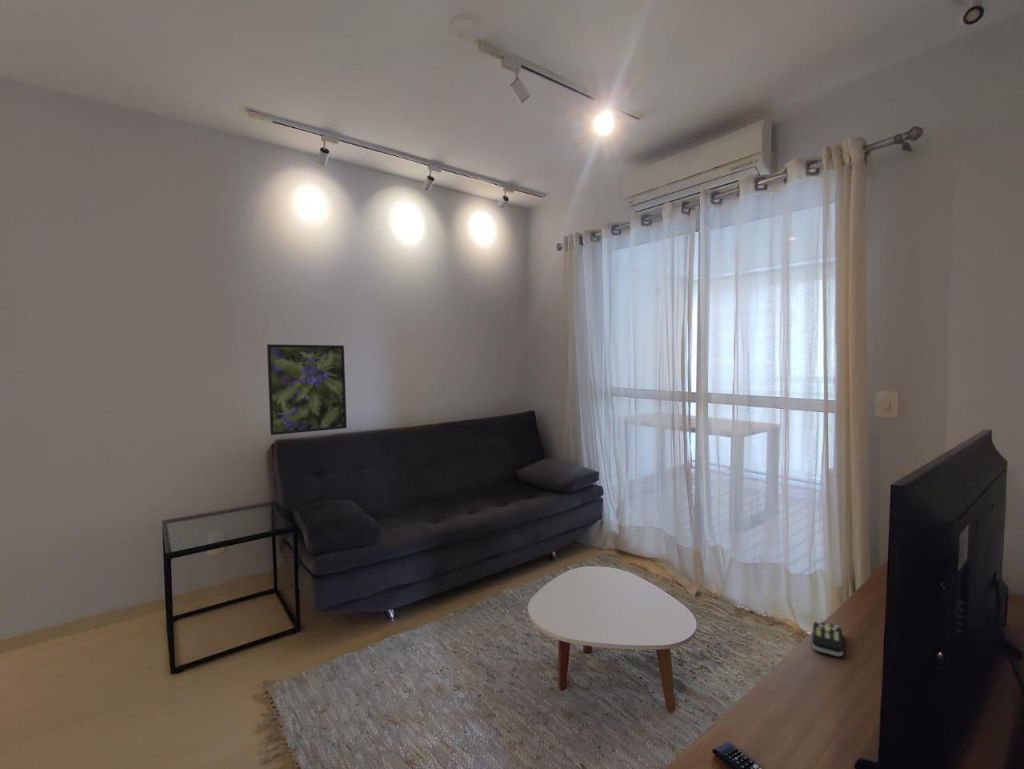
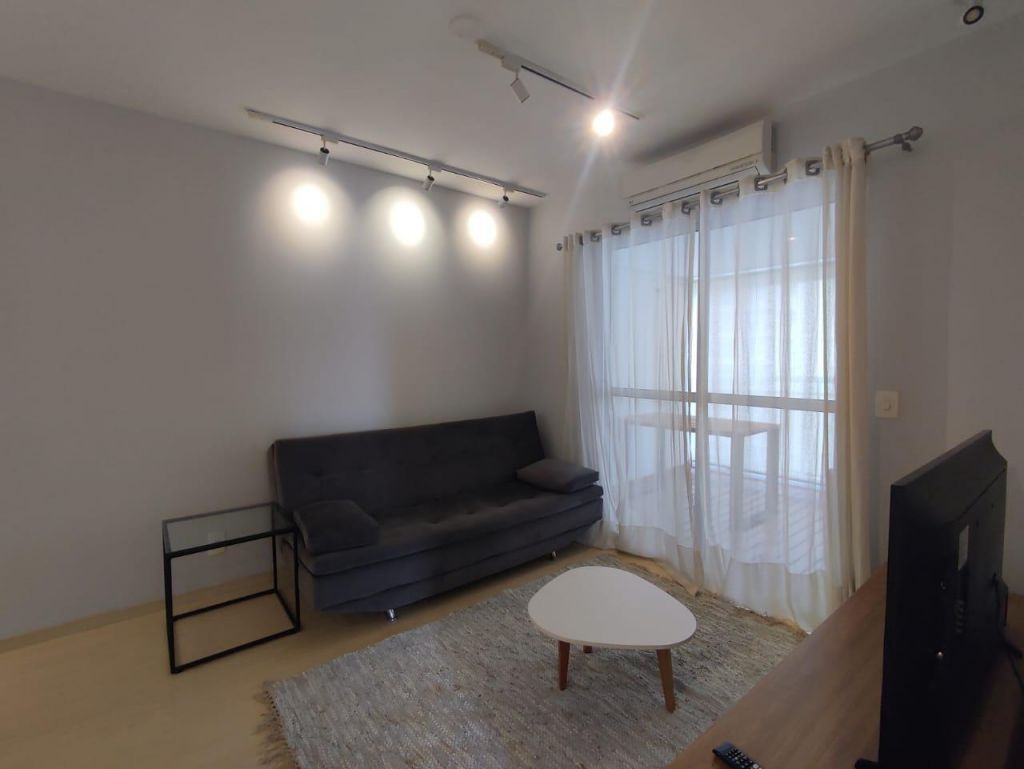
- remote control (827, 637)
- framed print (308, 388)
